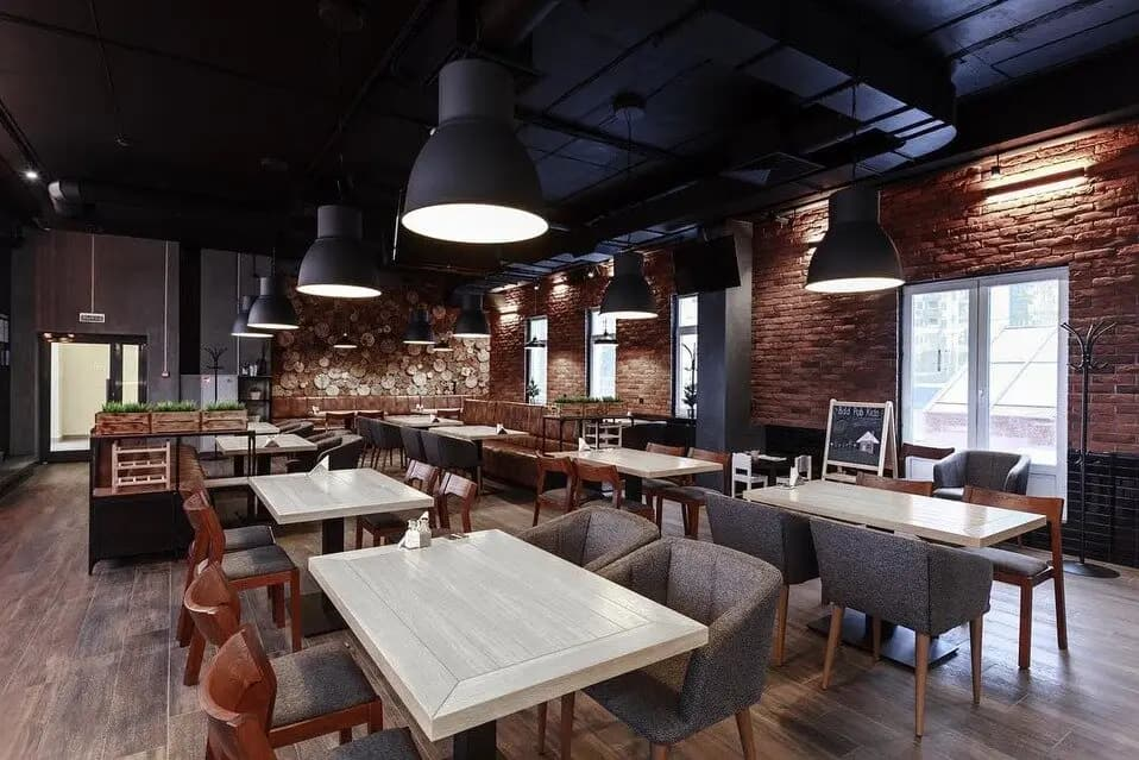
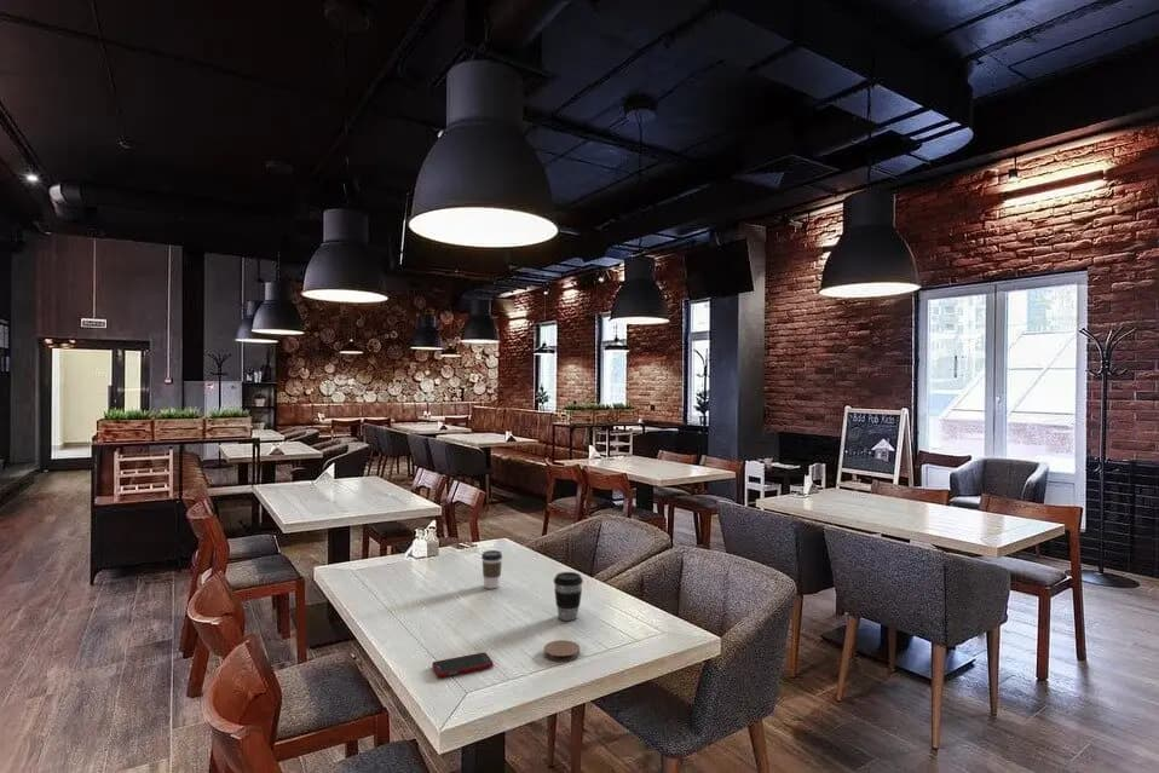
+ coffee cup (491, 569)
+ coaster (561, 650)
+ cell phone (462, 664)
+ coffee cup (567, 595)
